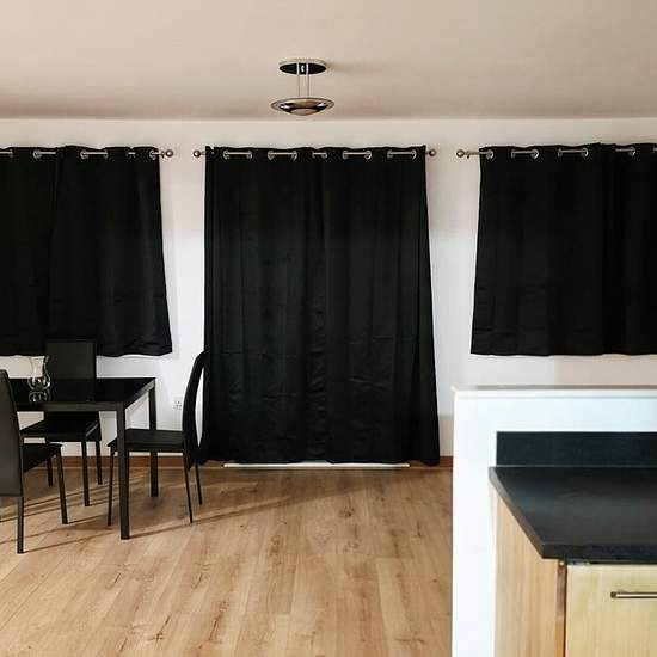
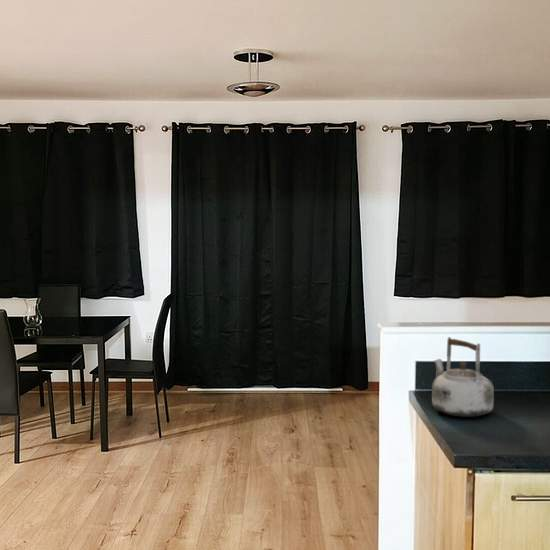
+ kettle (457, 374)
